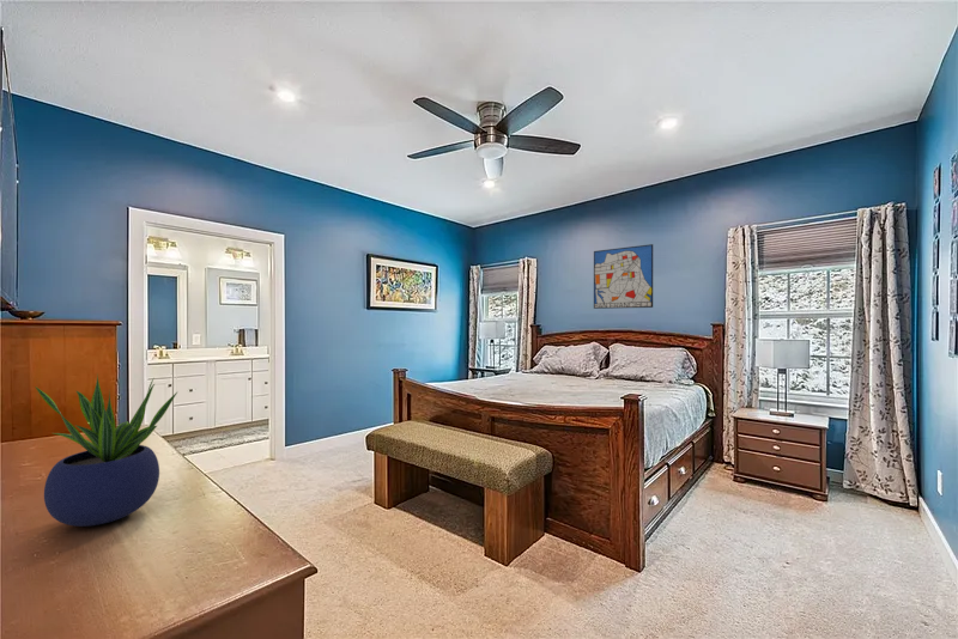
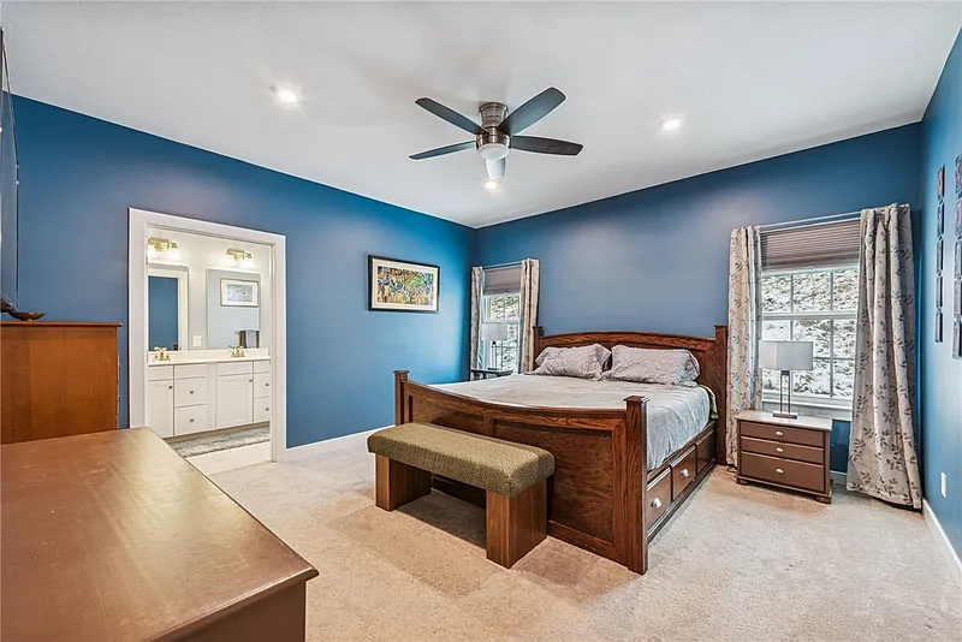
- potted plant (116, 444)
- wall art (622, 278)
